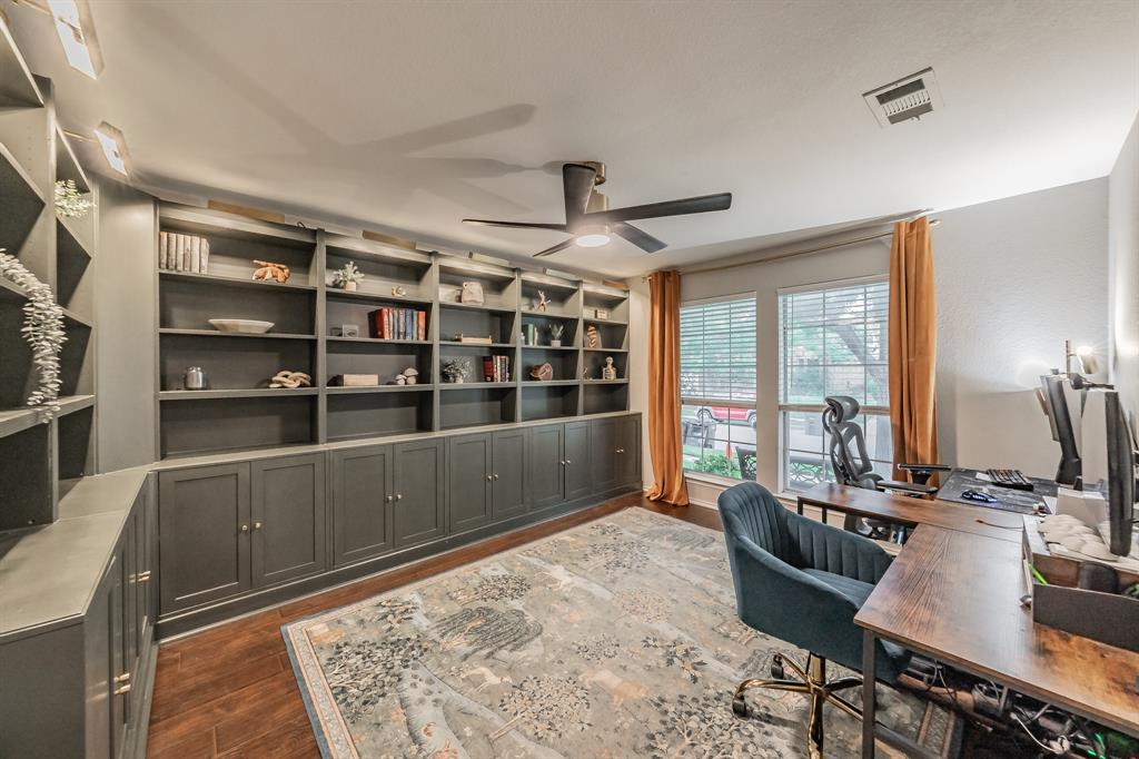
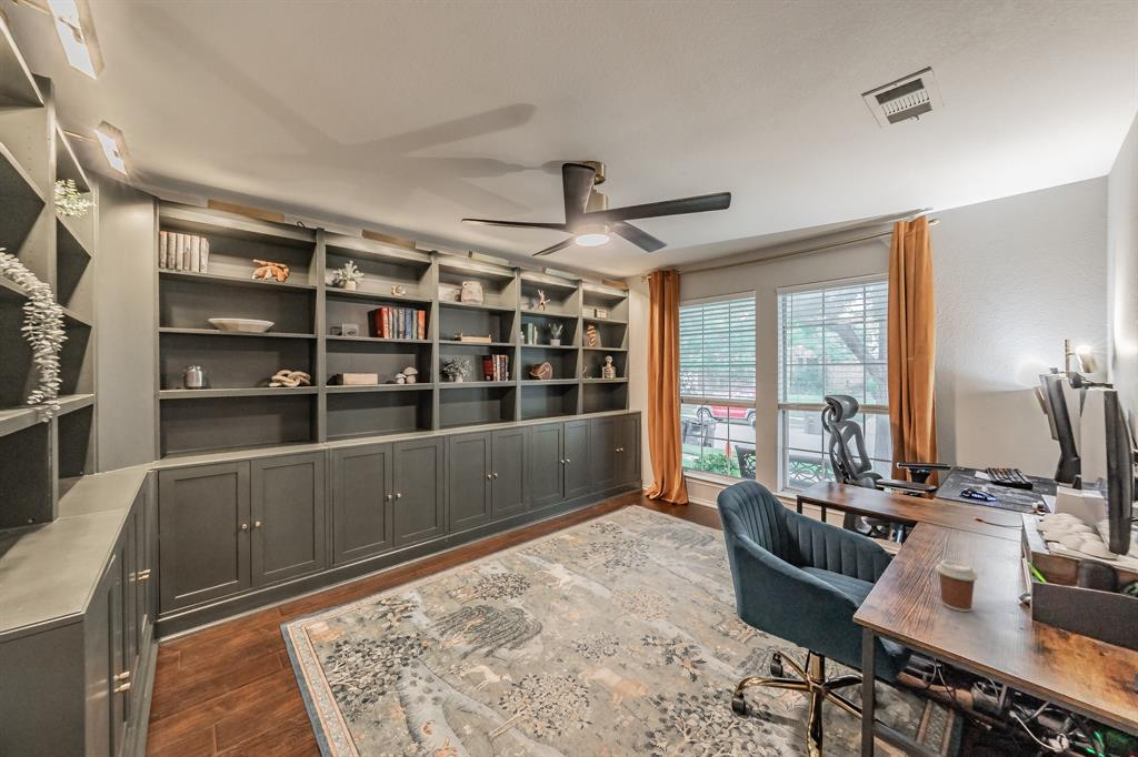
+ coffee cup (956, 585)
